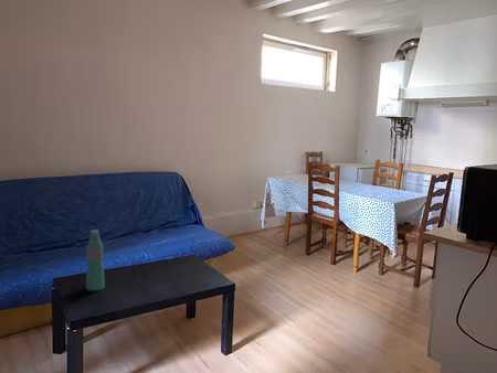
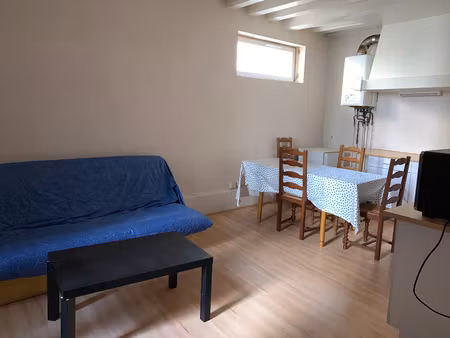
- water bottle (95, 258)
